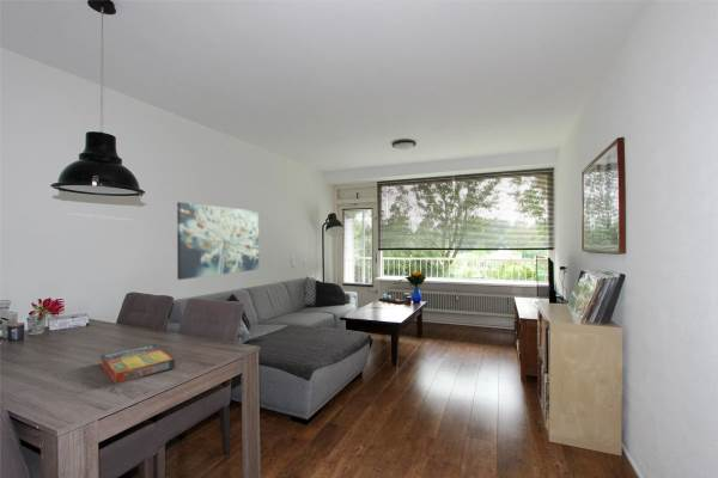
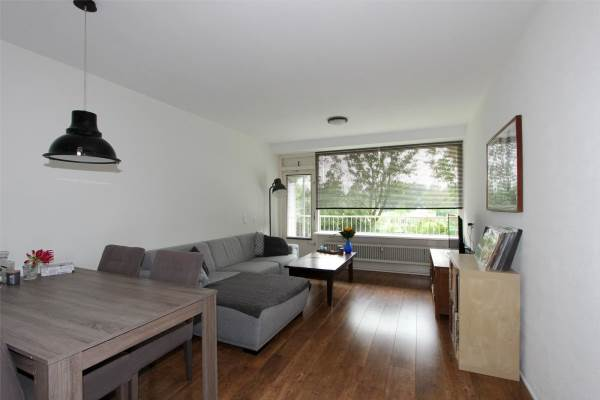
- wall art (223, 240)
- game compilation box (136, 361)
